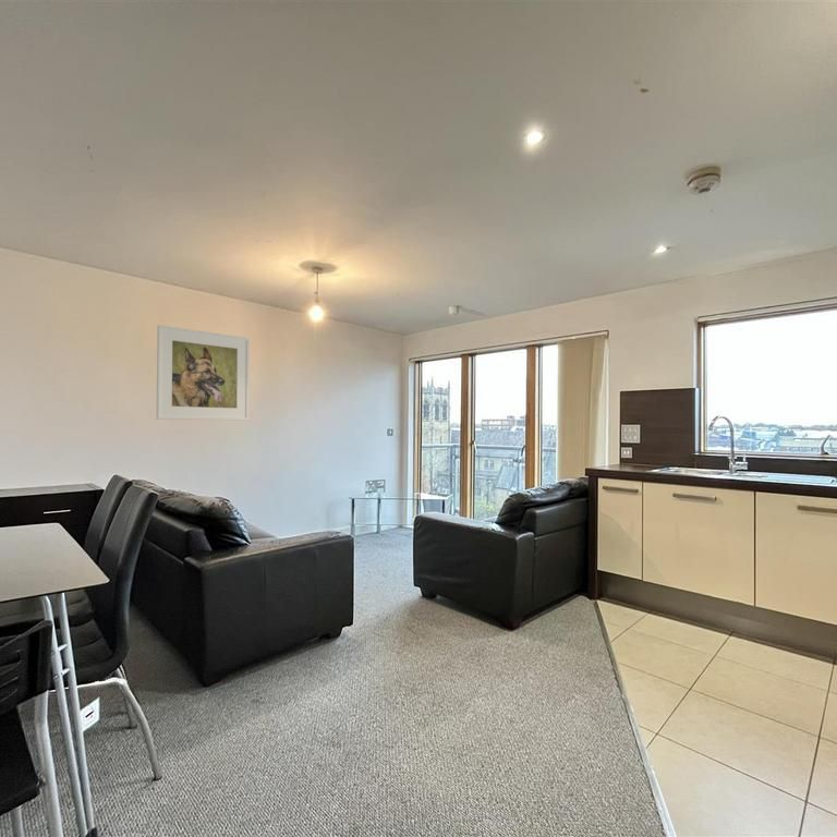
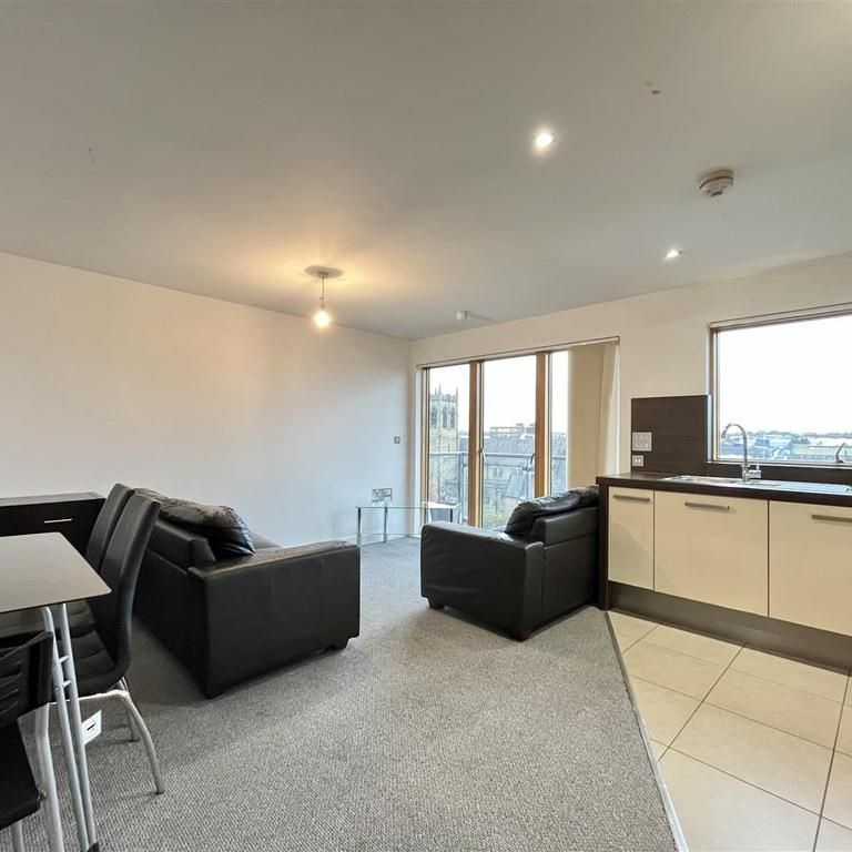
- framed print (206, 376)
